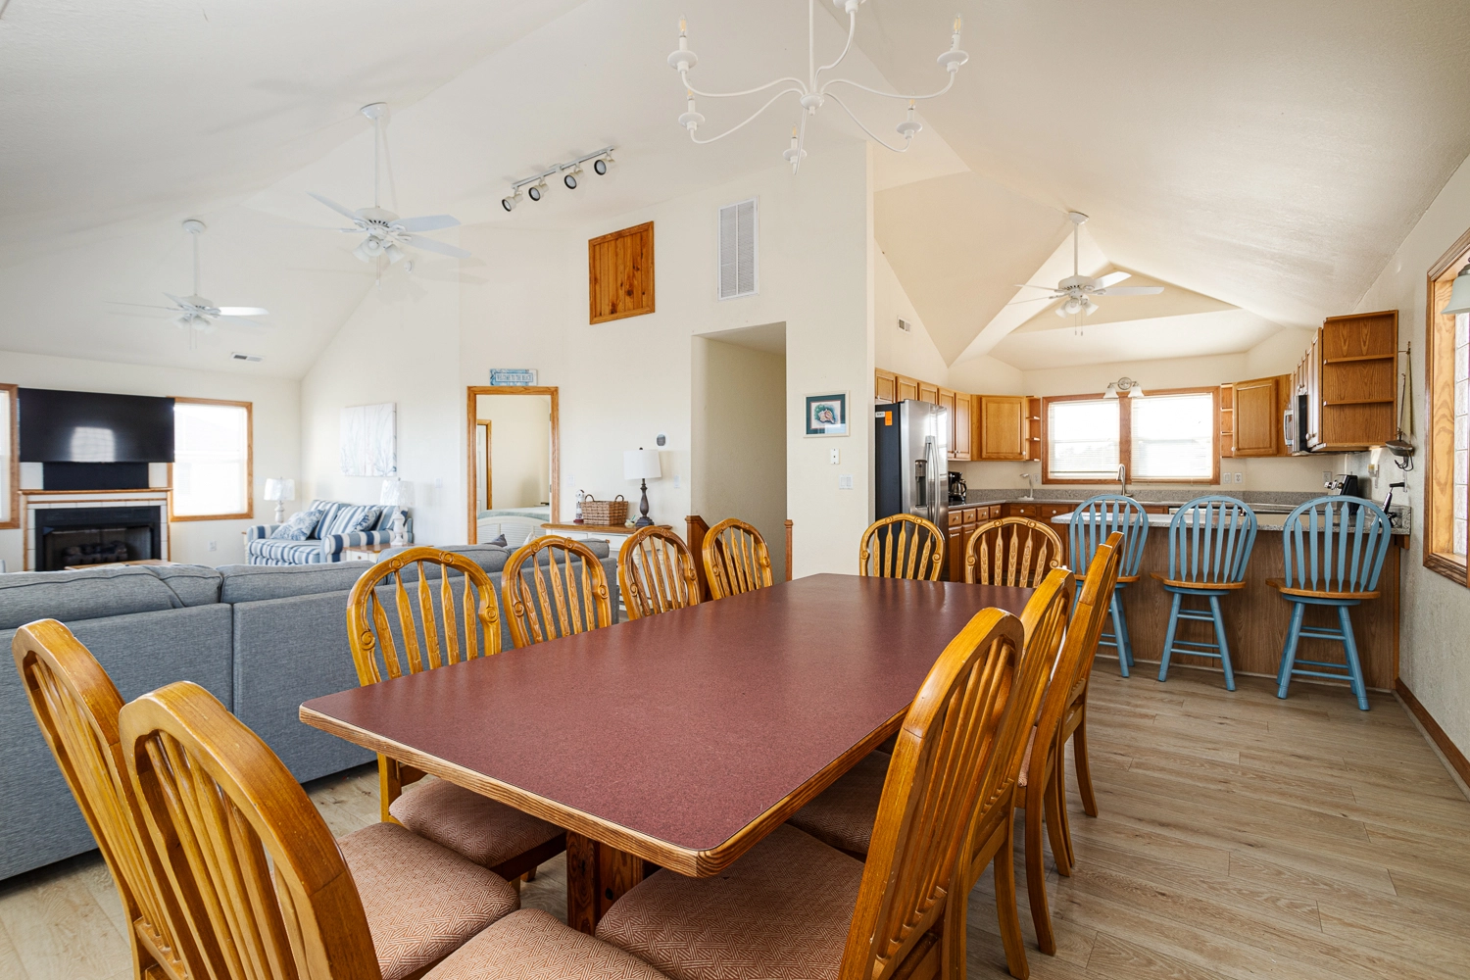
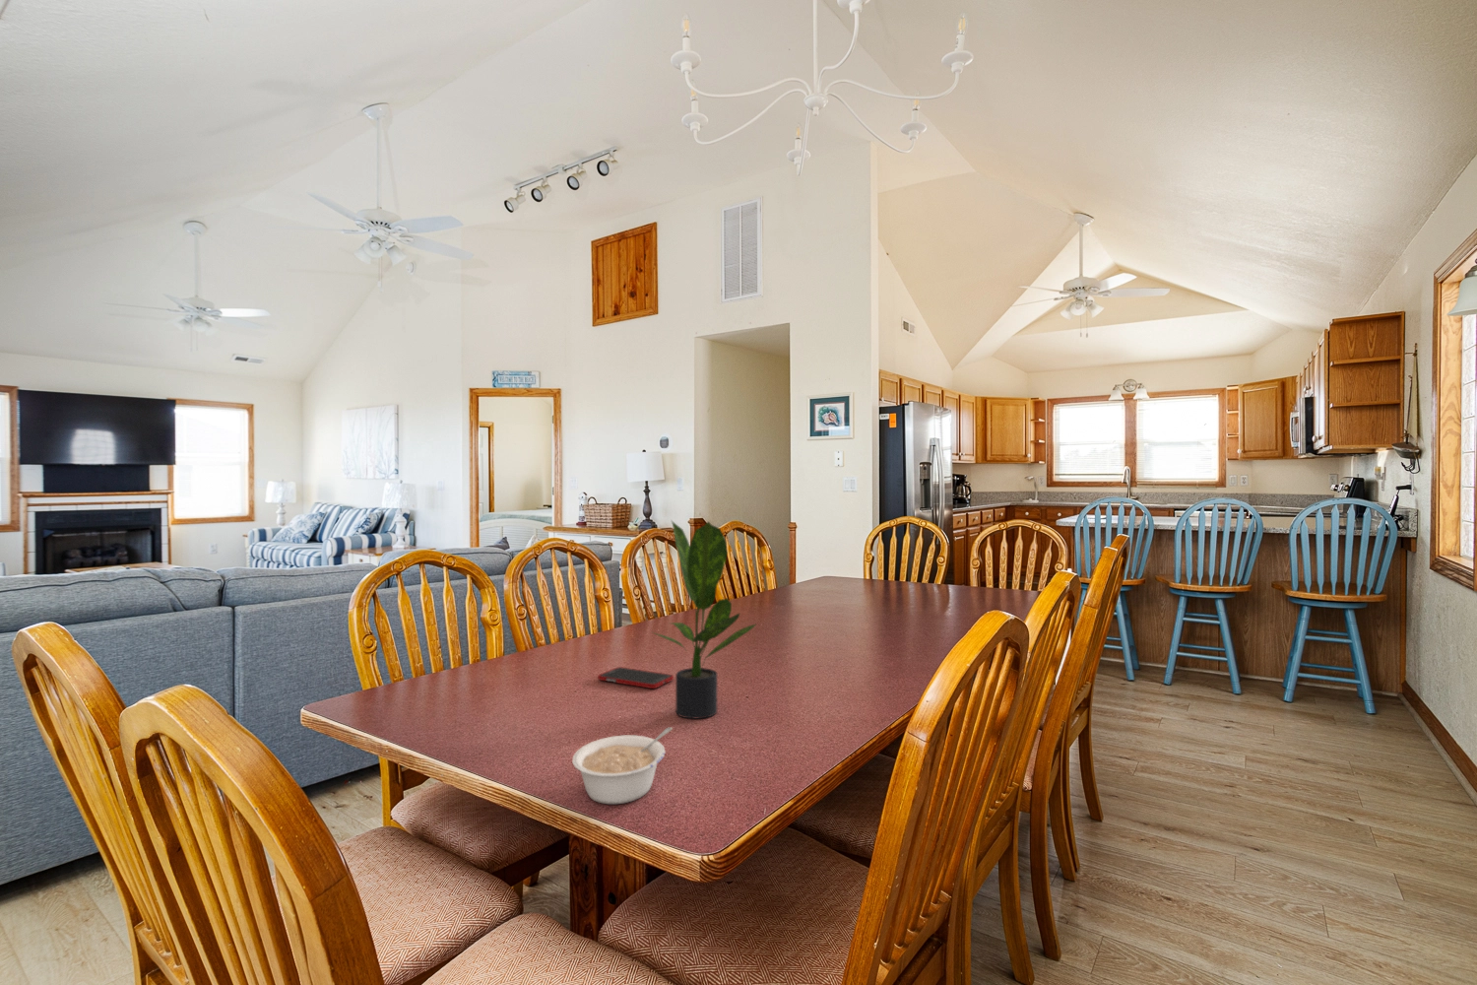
+ legume (620, 765)
+ potted plant (707, 617)
+ cell phone (635, 677)
